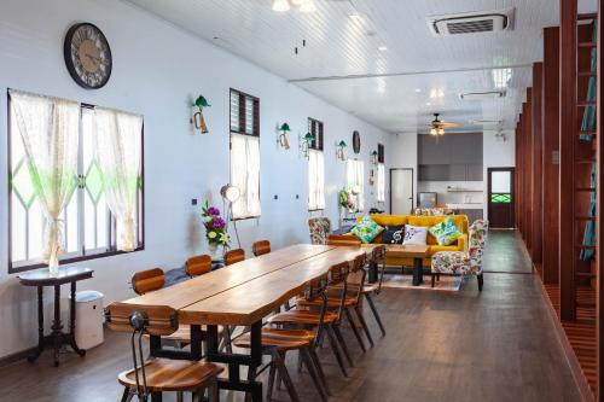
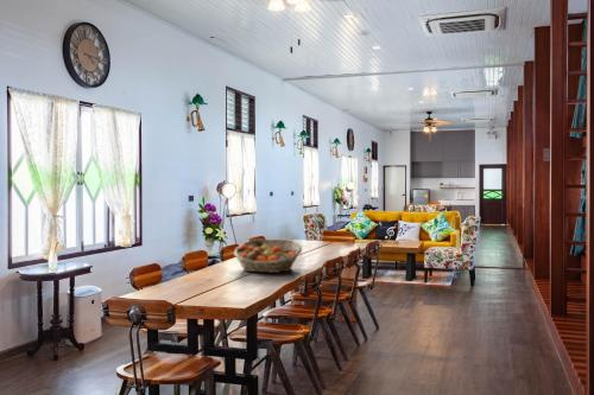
+ fruit basket (267, 255)
